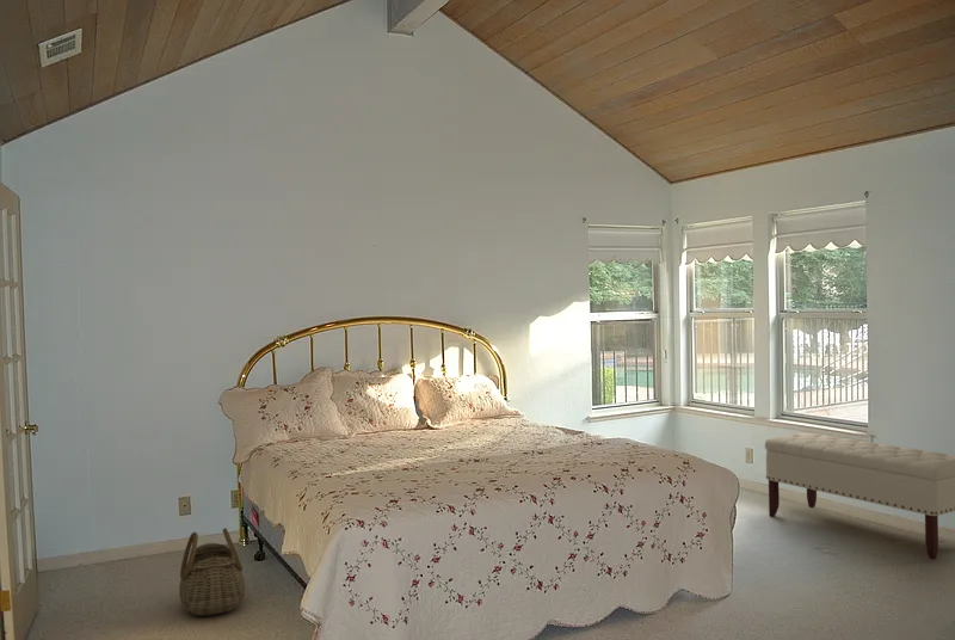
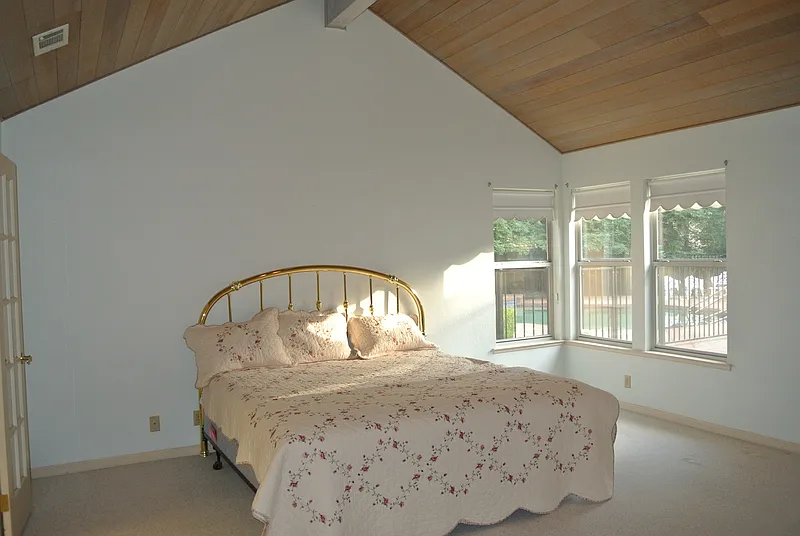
- basket (211, 568)
- bench (864, 487)
